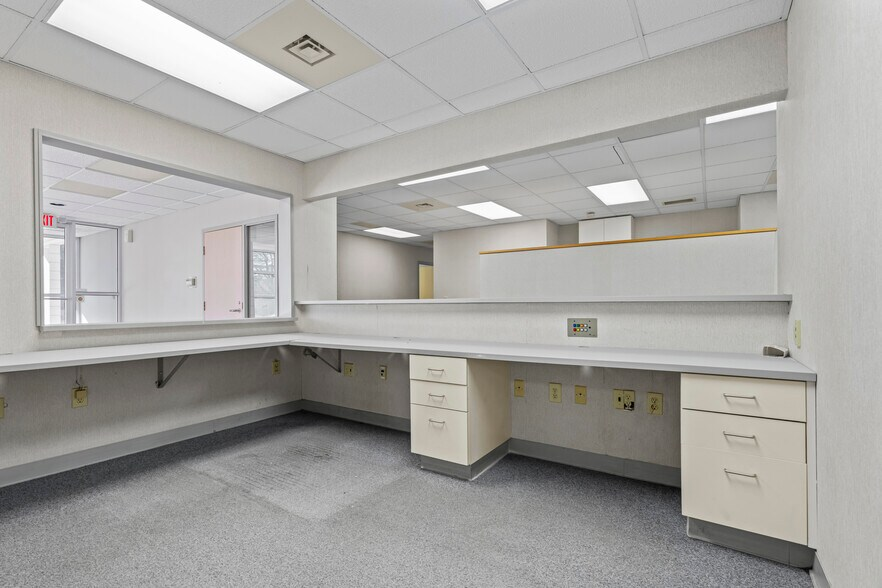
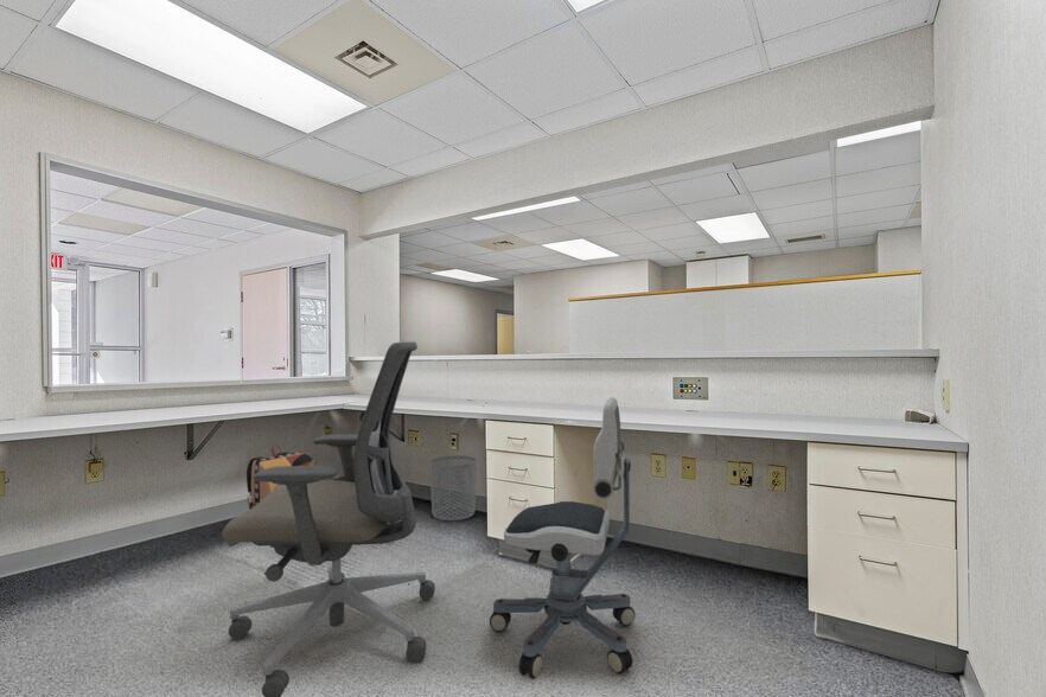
+ office chair (331, 486)
+ waste bin (453, 487)
+ backpack (279, 485)
+ office chair (559, 517)
